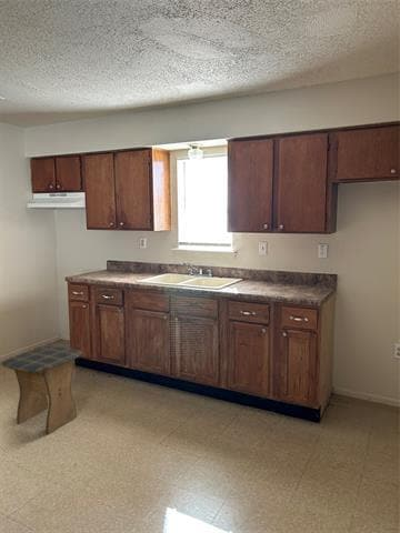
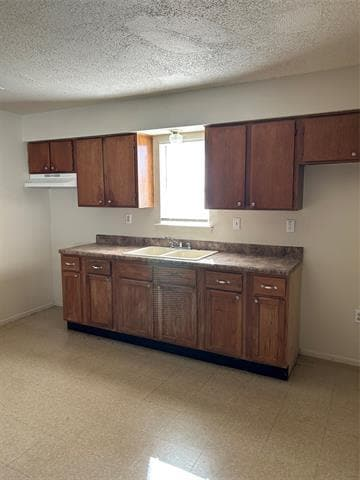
- stool (44, 389)
